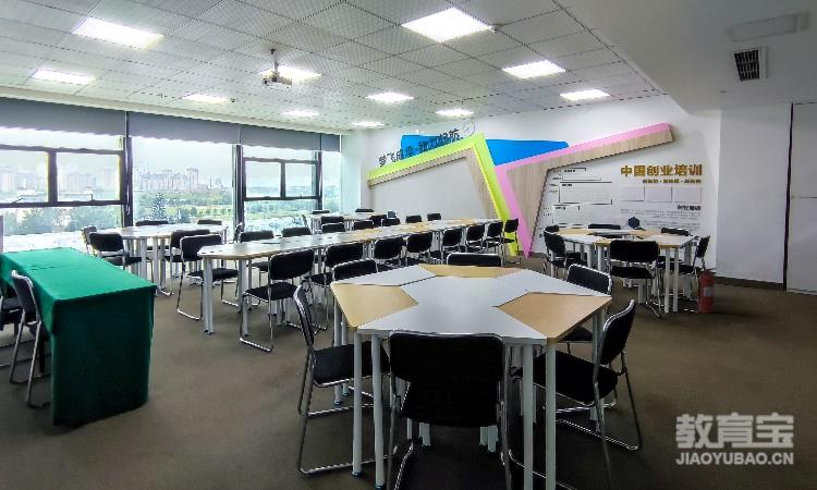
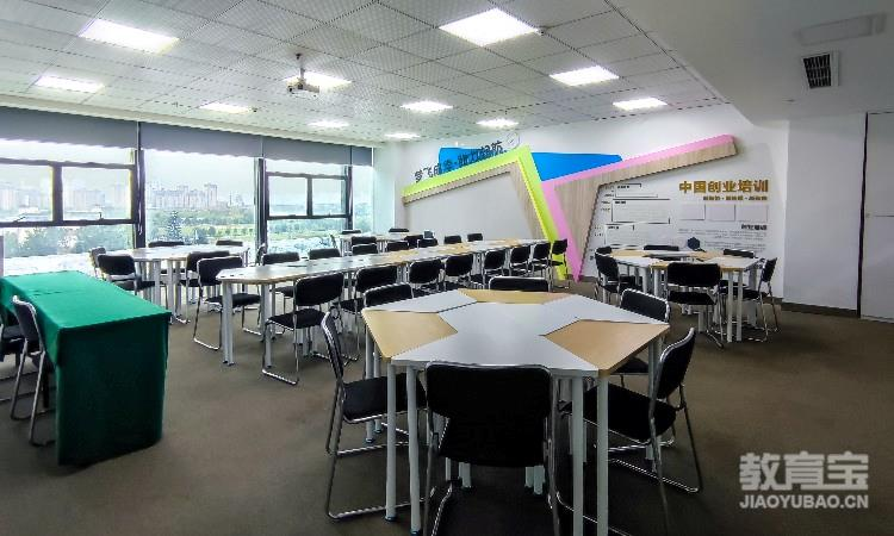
- fire extinguisher (706, 290)
